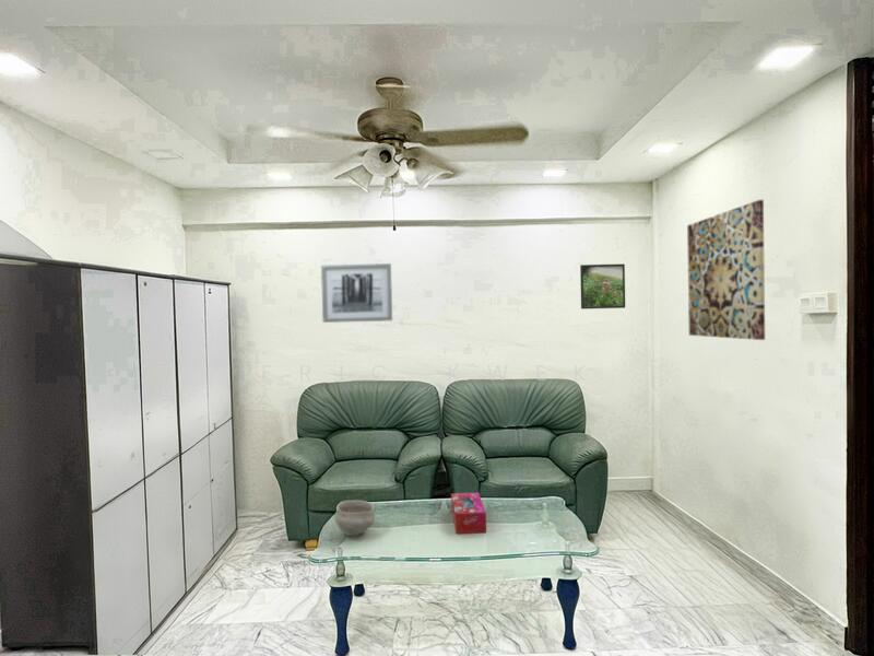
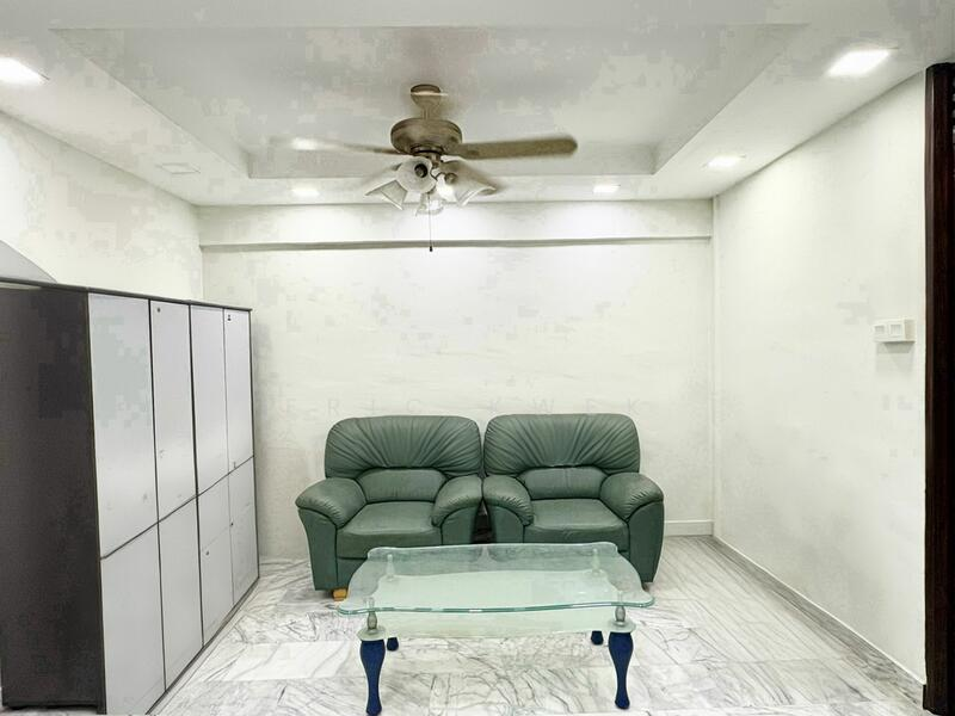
- wall art (721, 276)
- bowl (355, 518)
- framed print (602, 286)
- wall art (356, 293)
- tissue box (468, 512)
